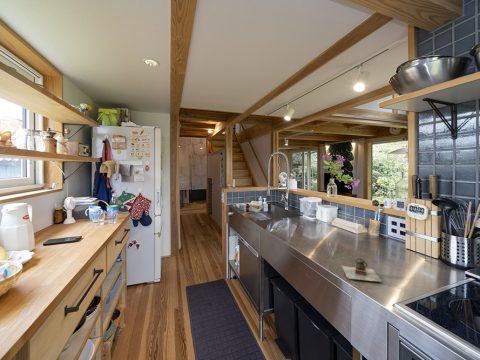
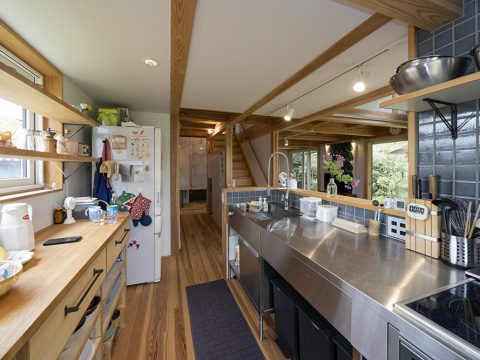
- teapot (360, 265)
